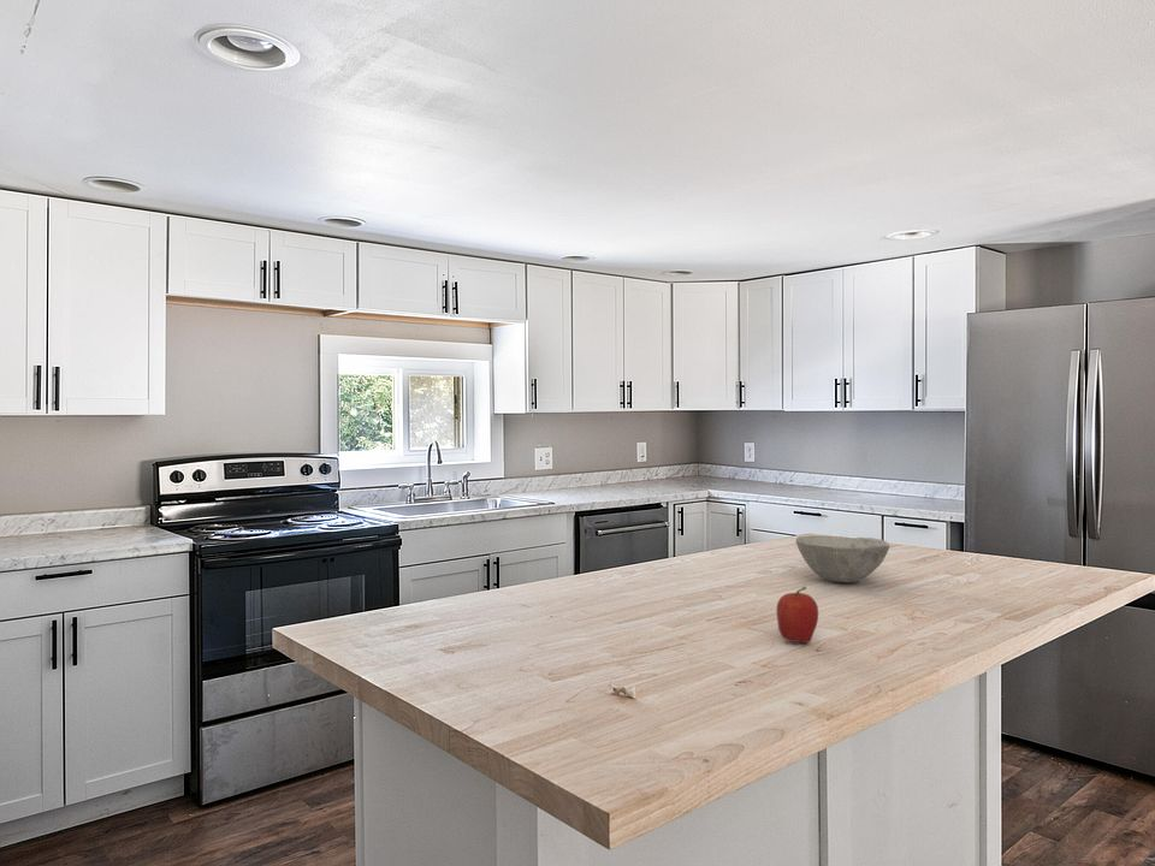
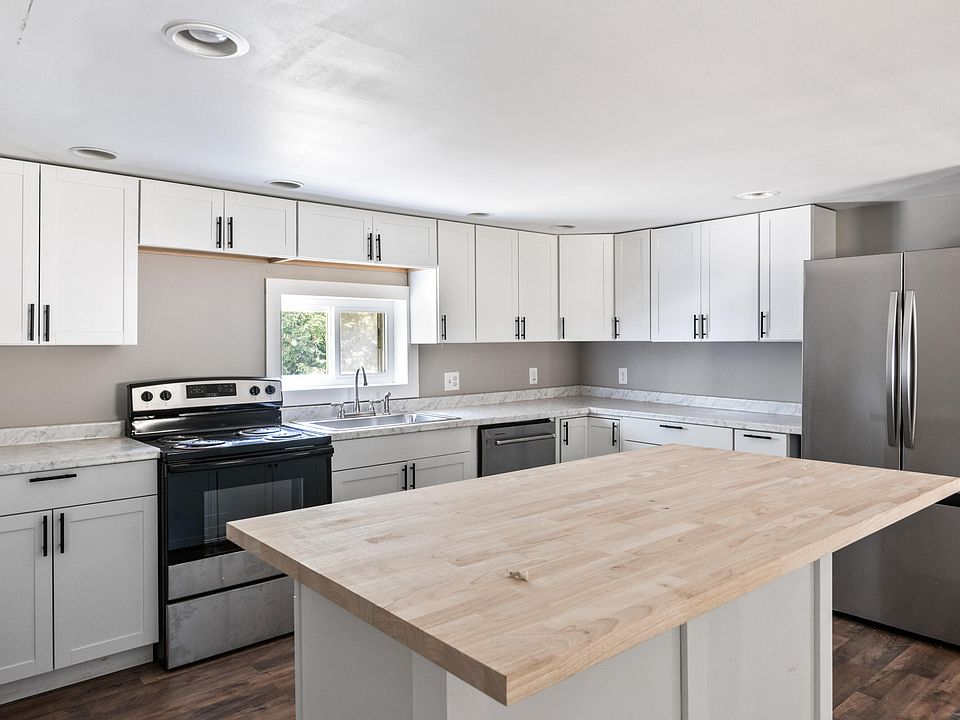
- bowl (841, 560)
- fruit (796, 613)
